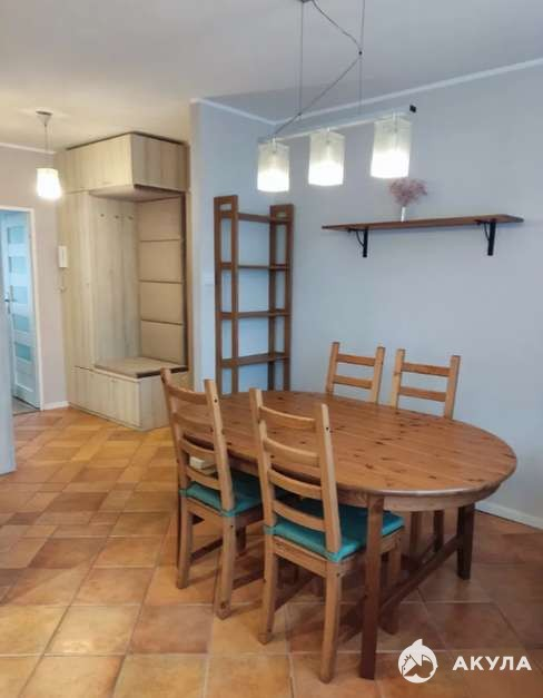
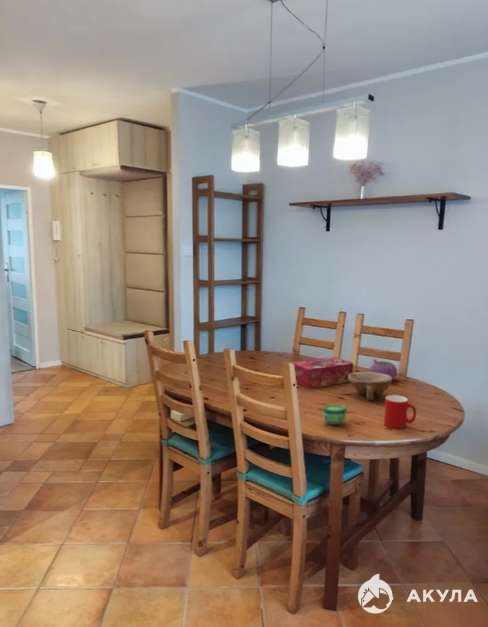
+ cup (335, 413)
+ bowl (370, 386)
+ cup (400, 412)
+ teapot (382, 371)
+ tissue box (321, 372)
